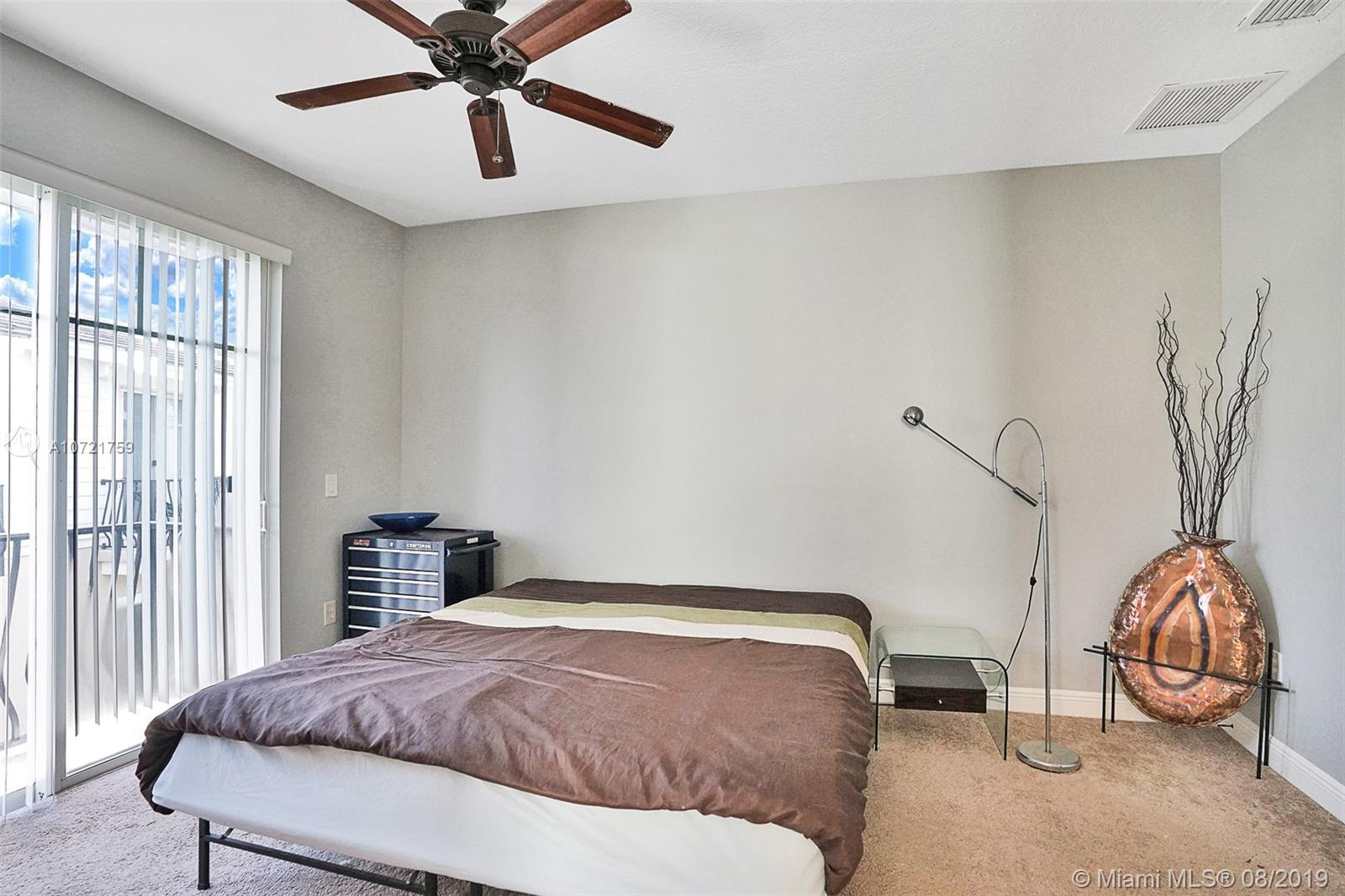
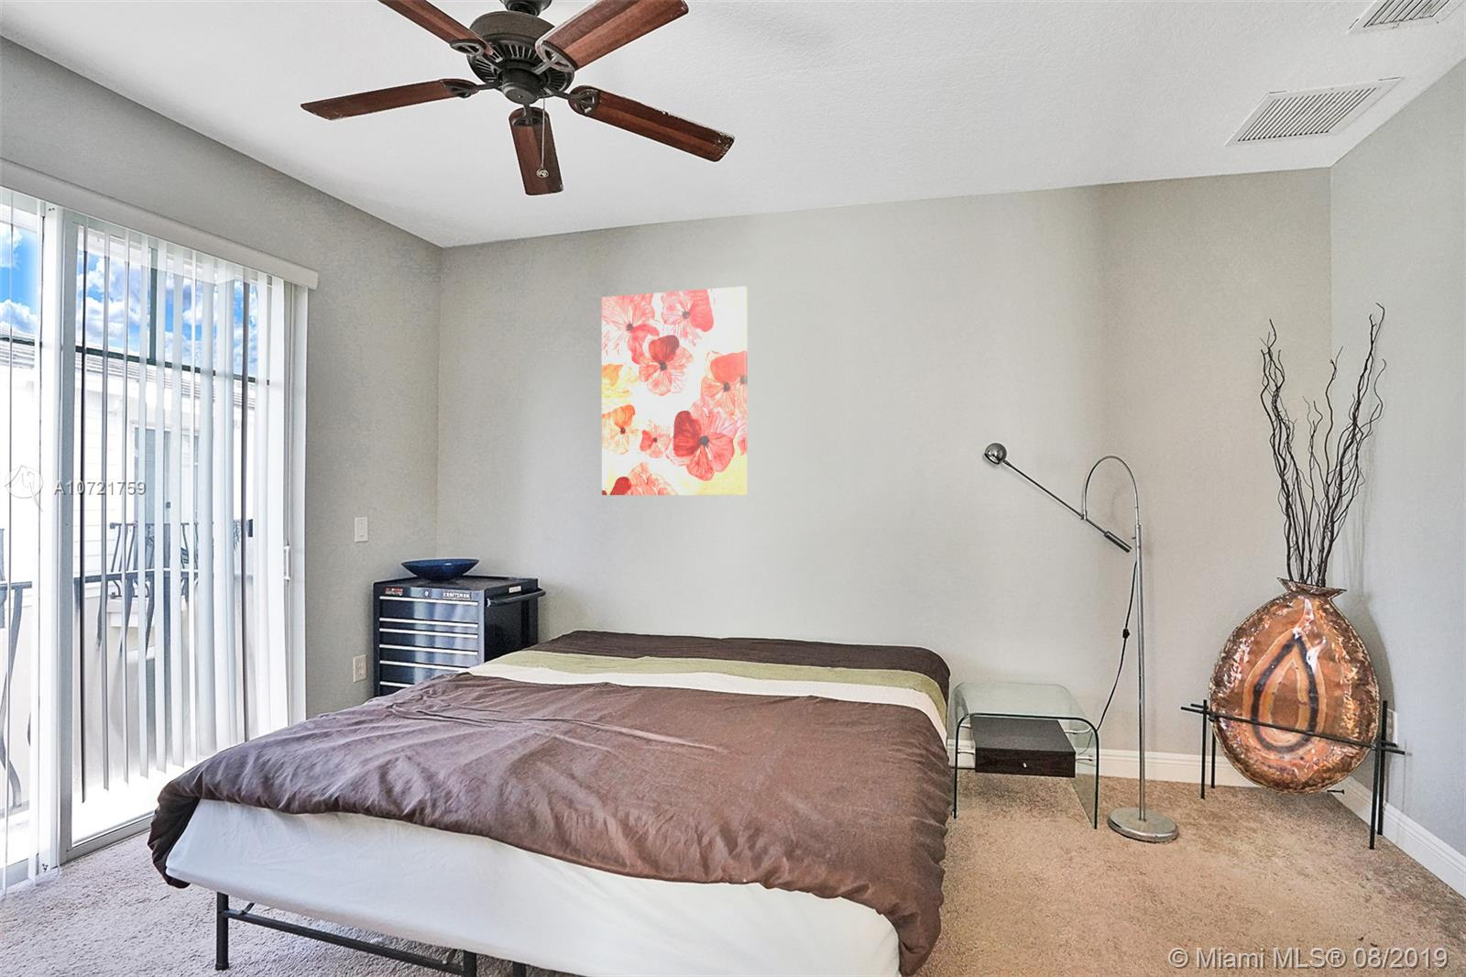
+ wall art (673, 394)
